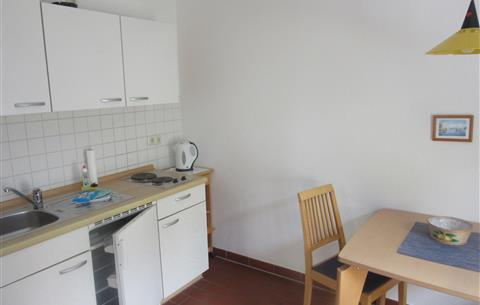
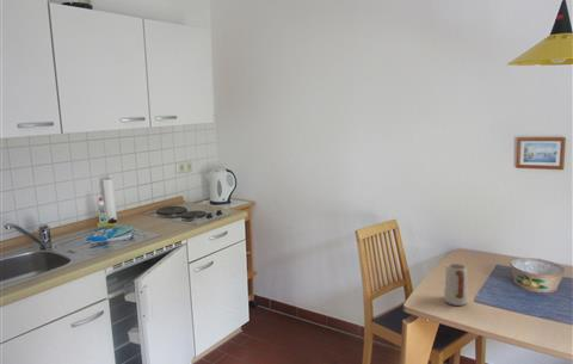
+ mug (456, 284)
